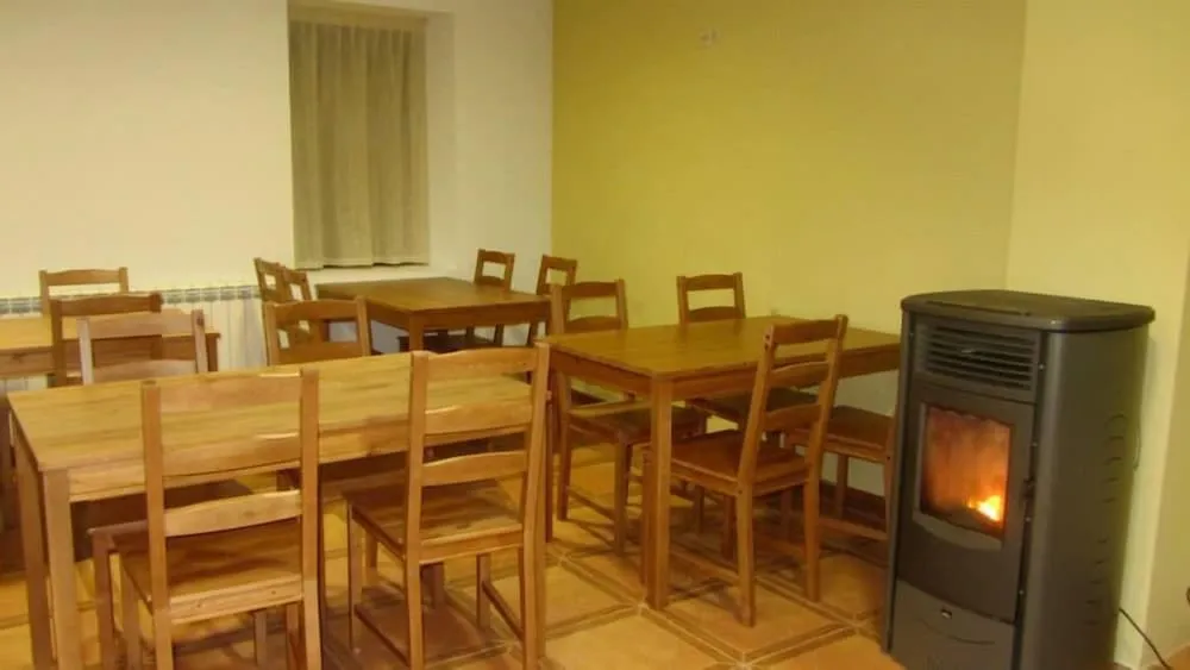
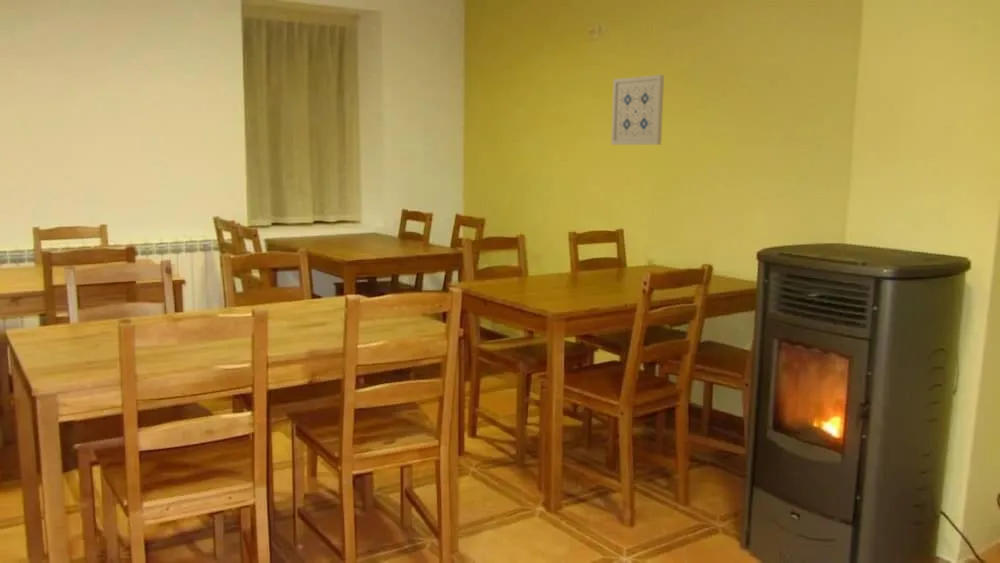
+ wall art (636, 111)
